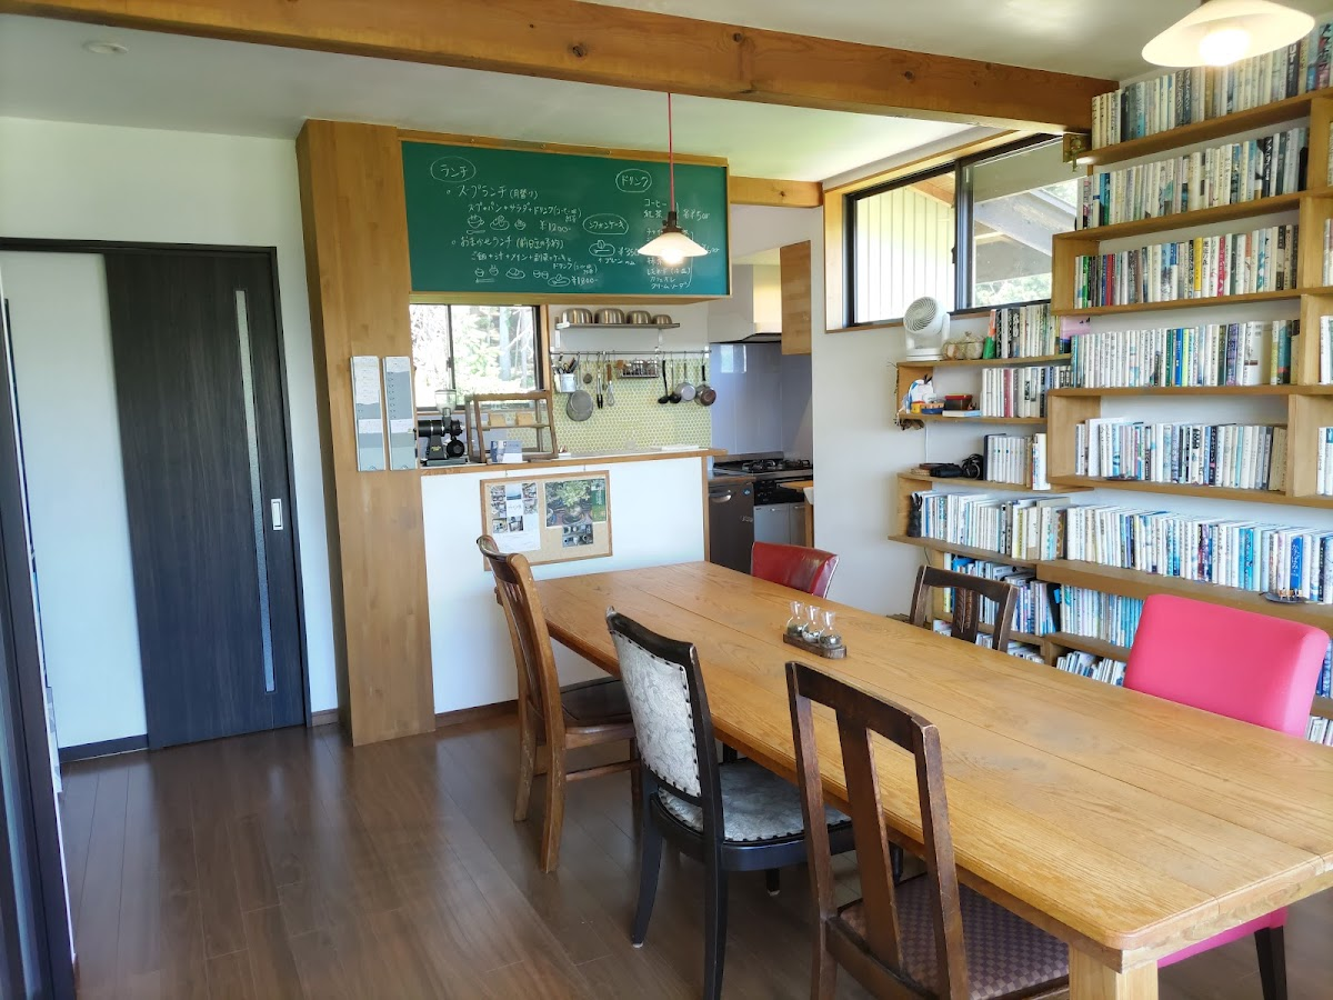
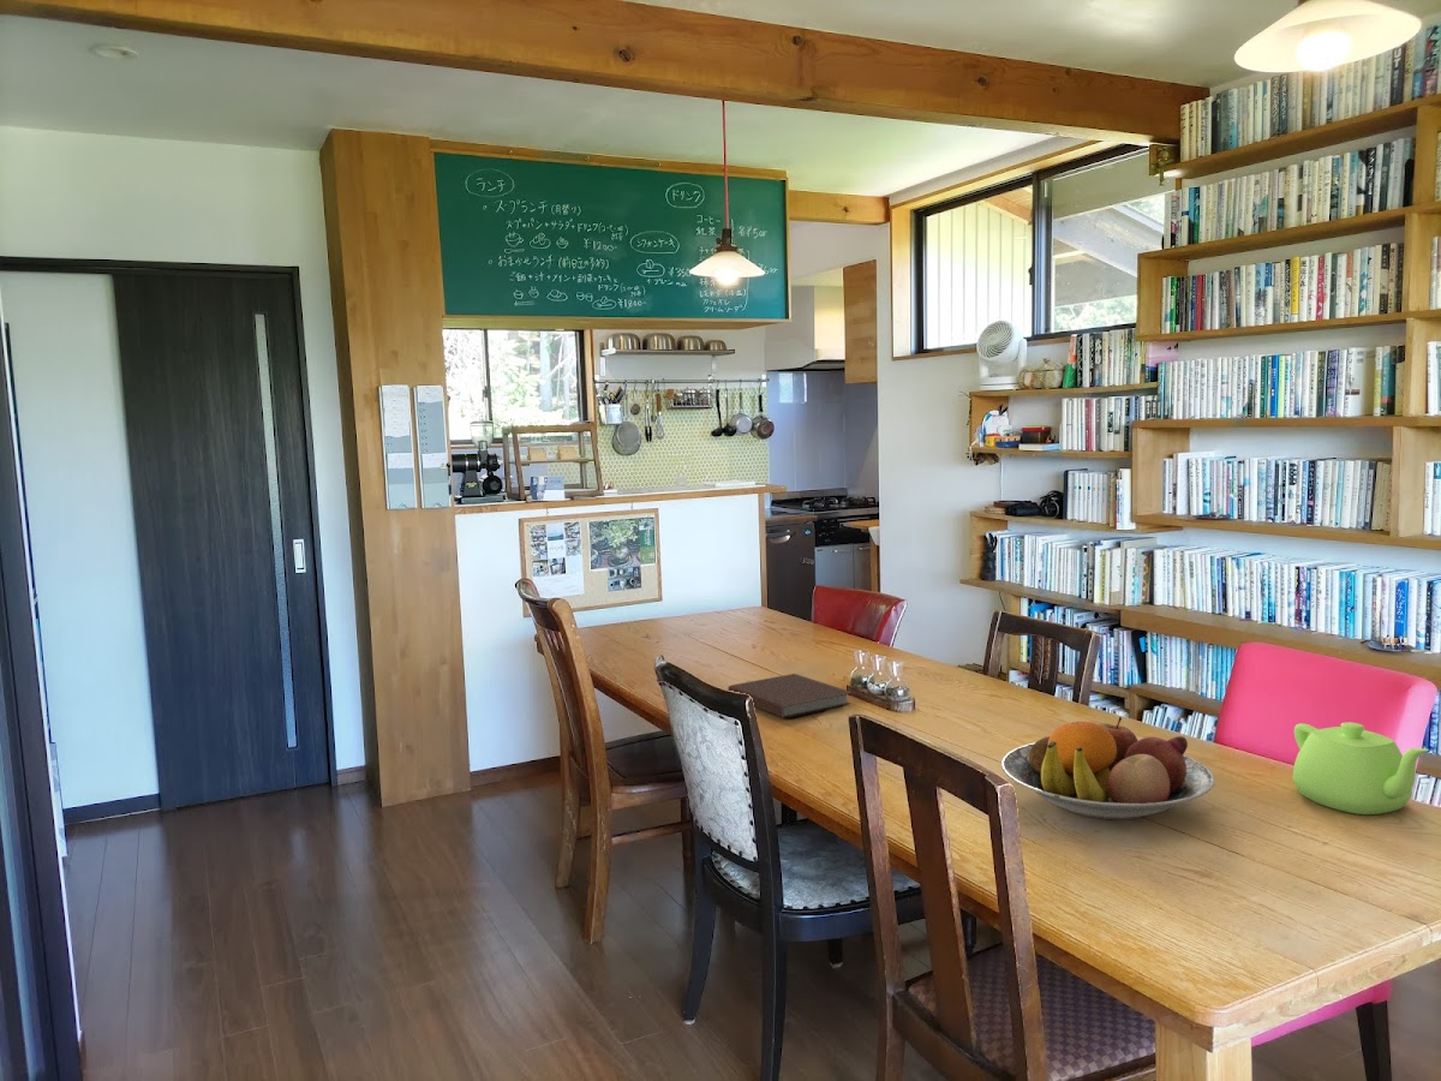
+ teapot (1356, 763)
+ notebook (789, 694)
+ fruit bowl (1104, 760)
